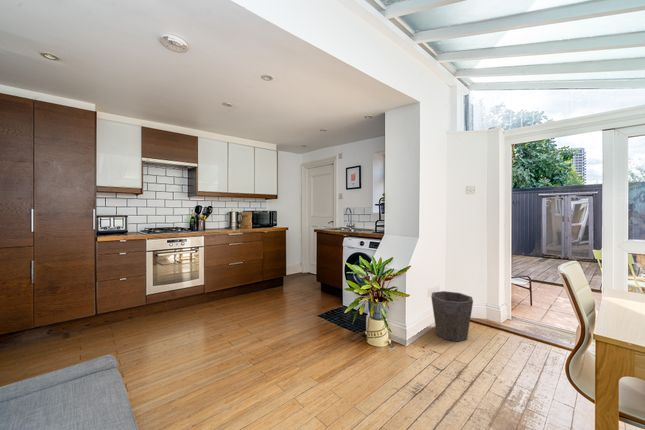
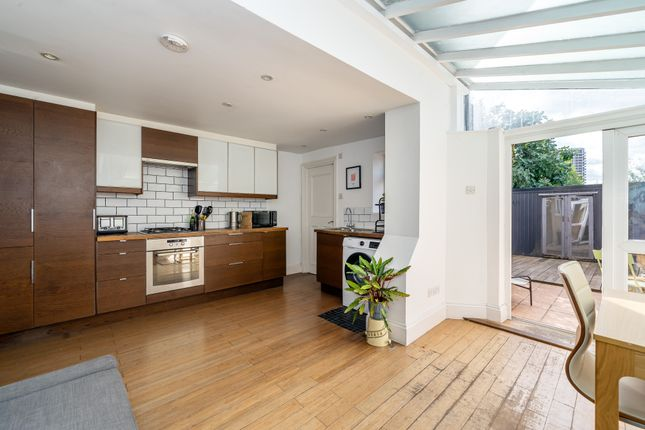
- waste bin (451, 315)
